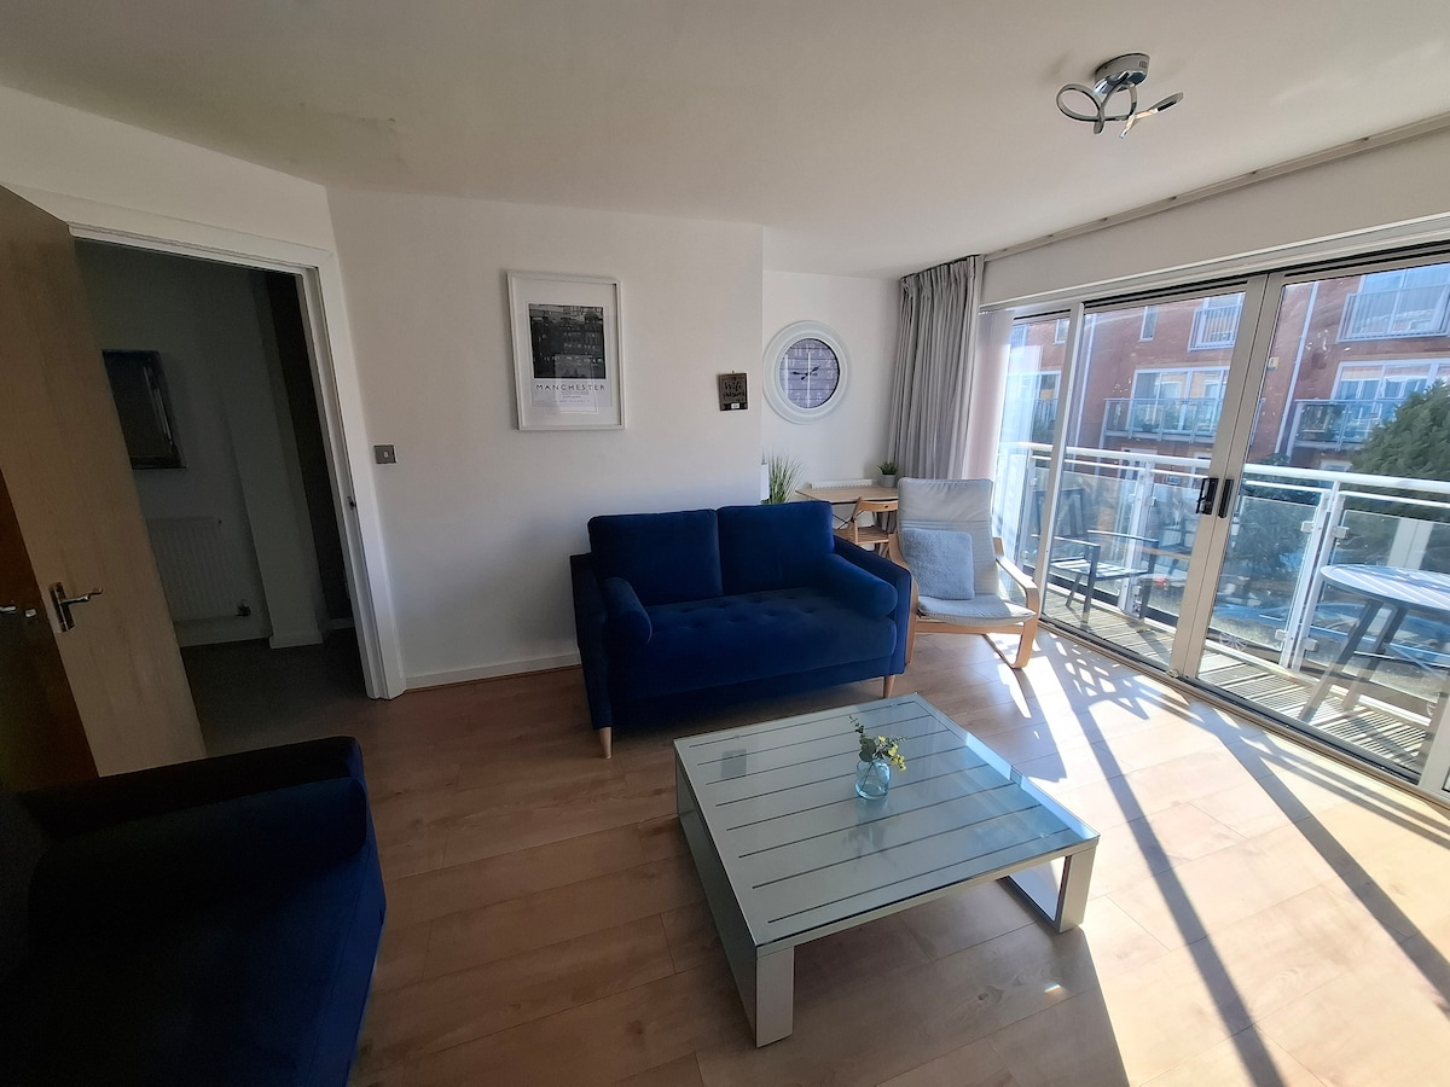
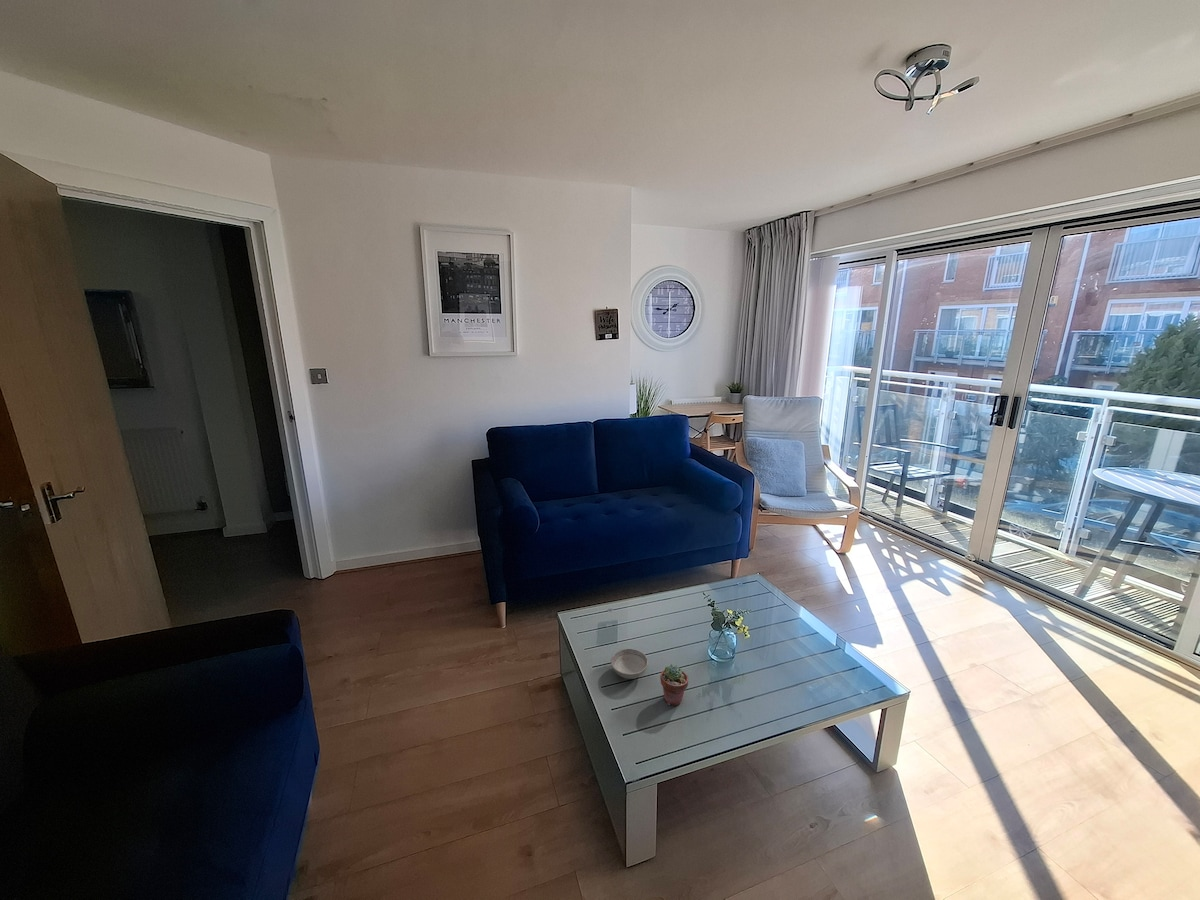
+ bowl (629, 666)
+ potted succulent (674, 683)
